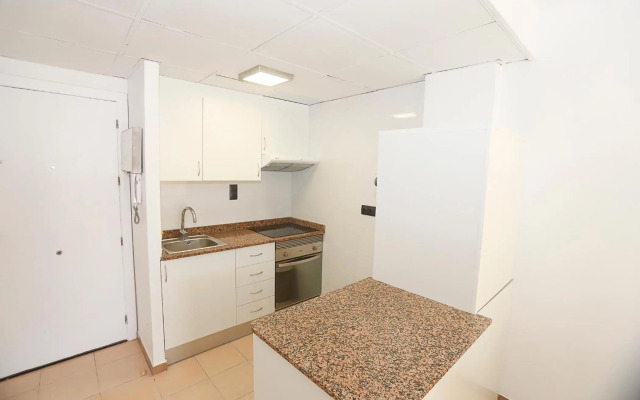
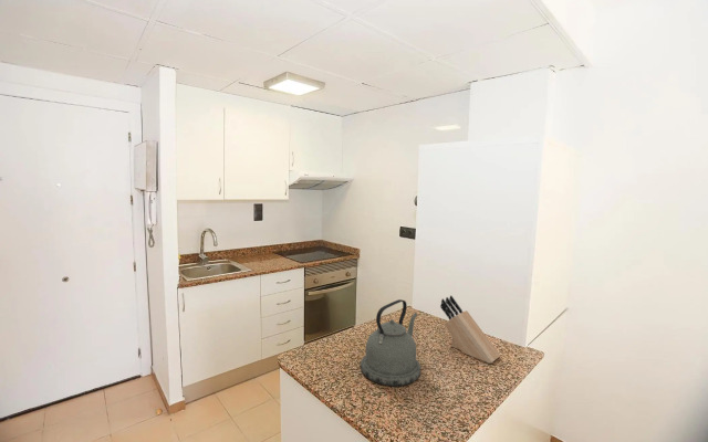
+ knife block (467, 326)
+ kettle (392, 334)
